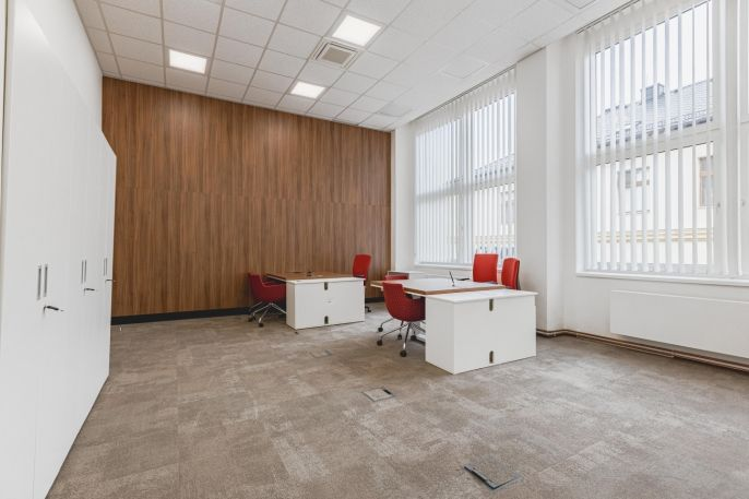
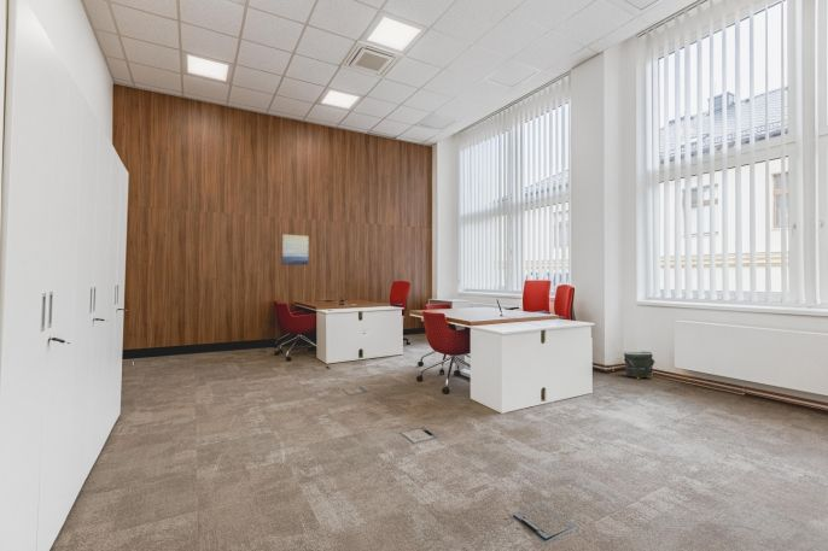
+ wall art (295, 250)
+ bag (639, 364)
